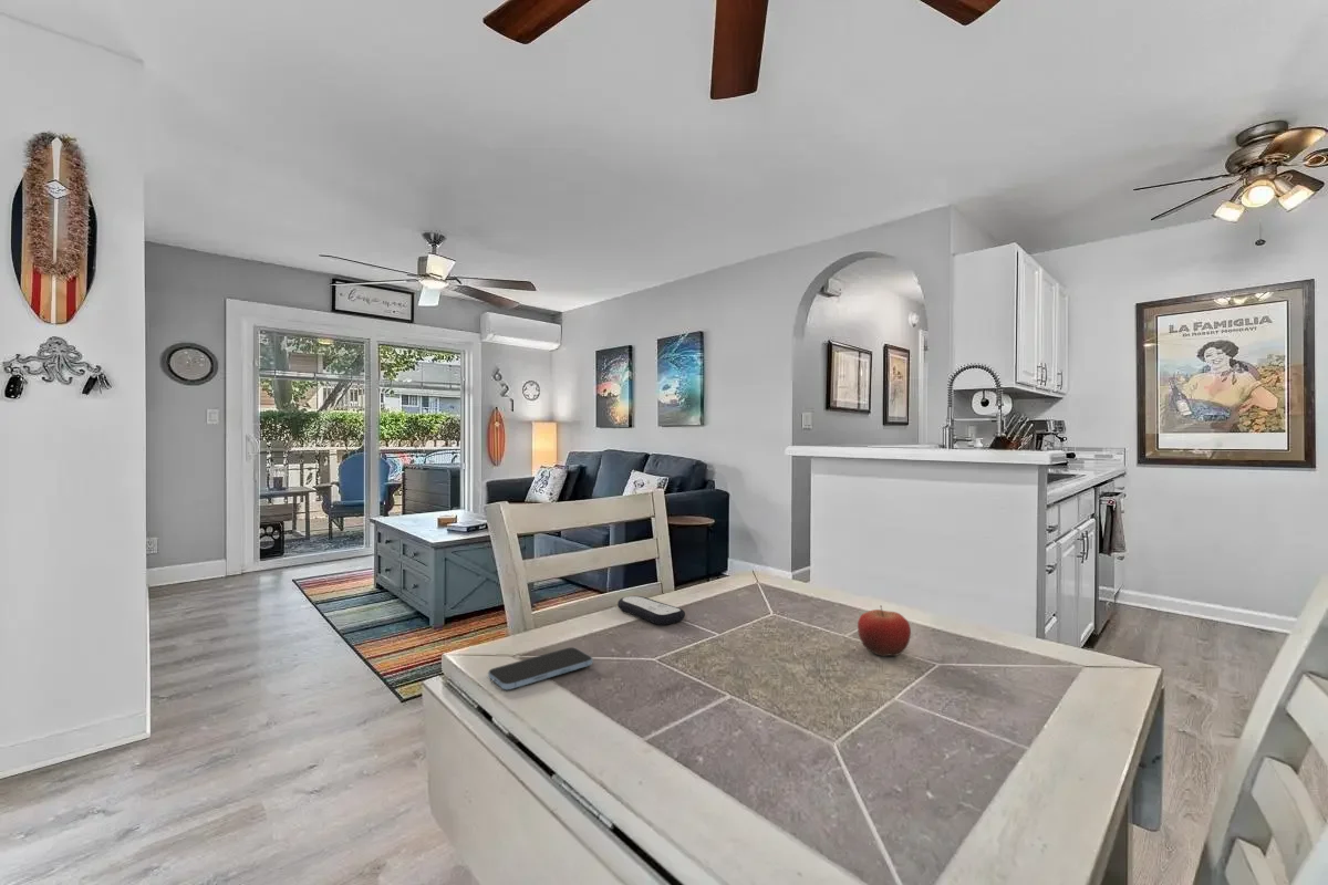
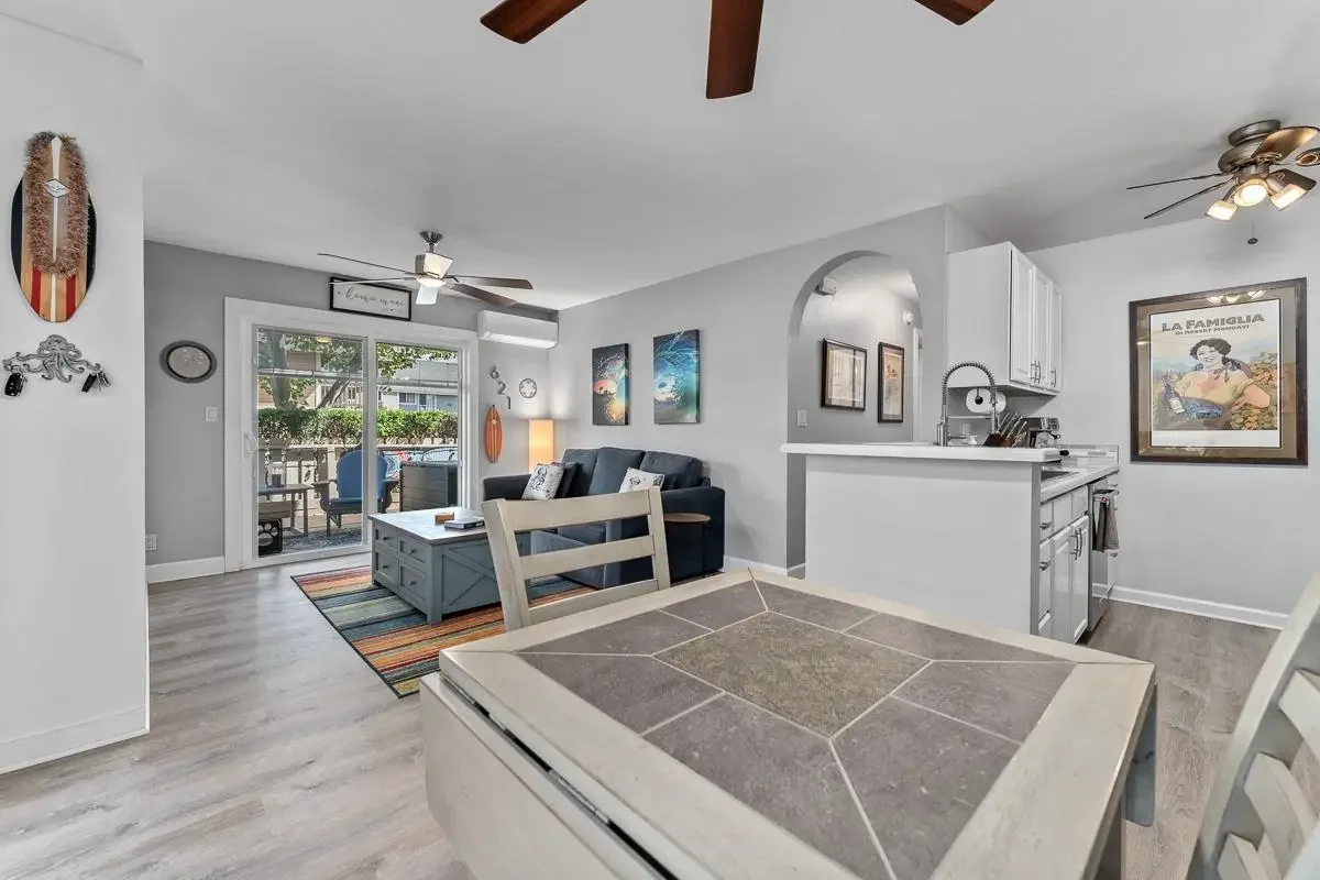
- fruit (883, 628)
- remote control (649, 608)
- smartphone (541, 666)
